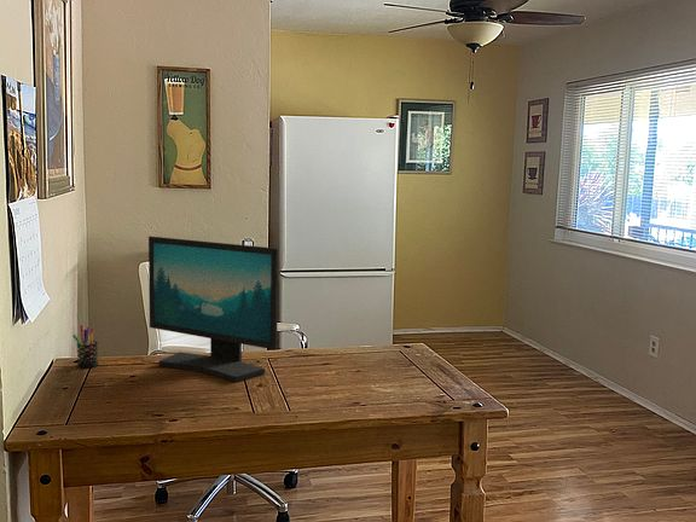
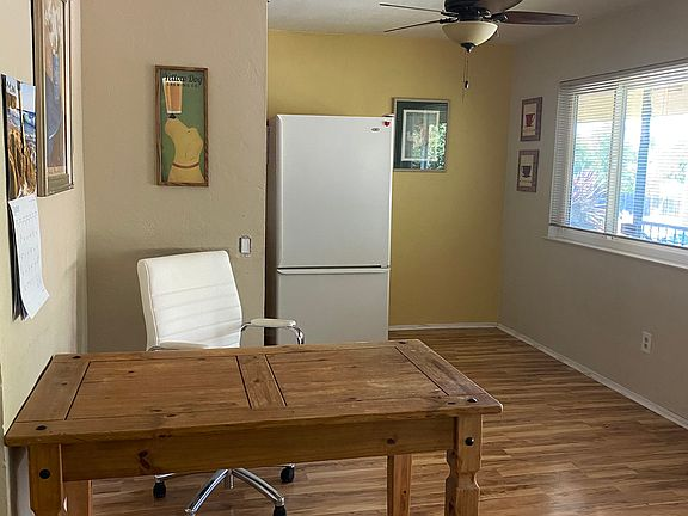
- pen holder (85, 346)
- computer monitor (211, 304)
